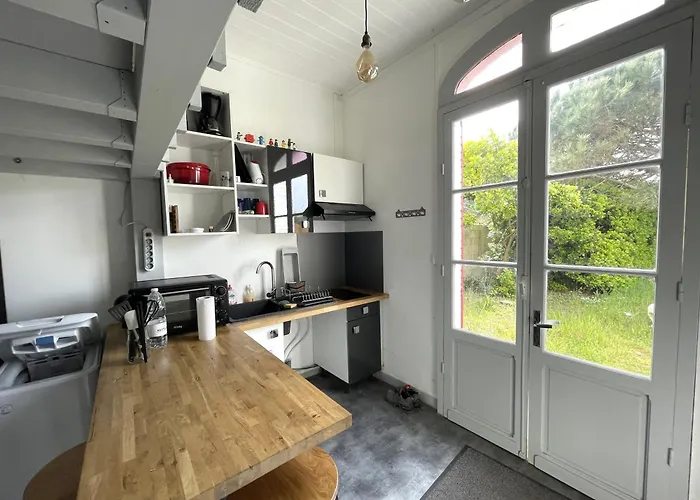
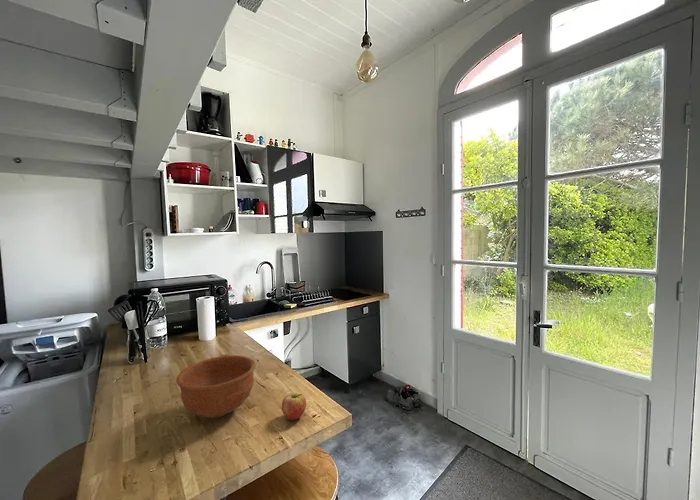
+ bowl (218, 390)
+ fruit (294, 405)
